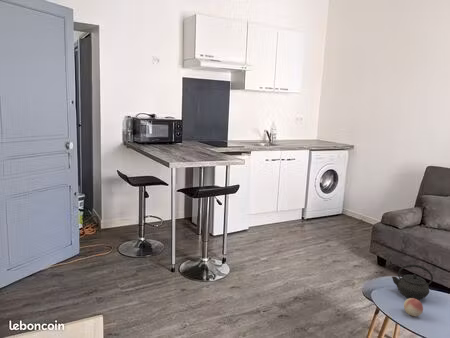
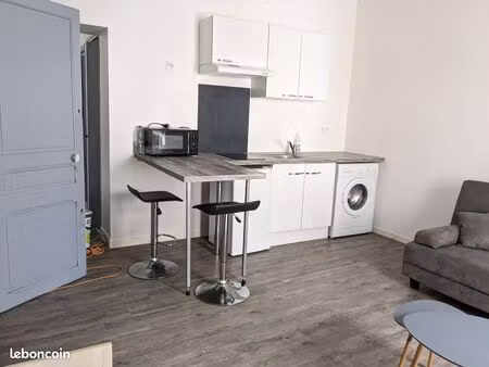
- fruit (412, 306)
- kettle (411, 279)
